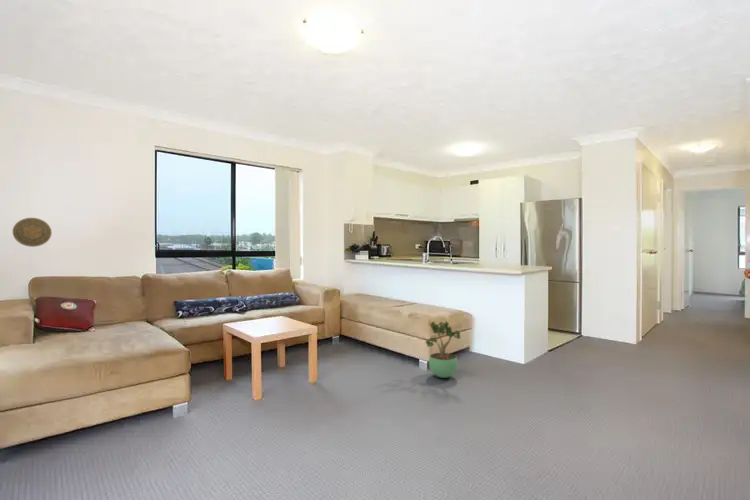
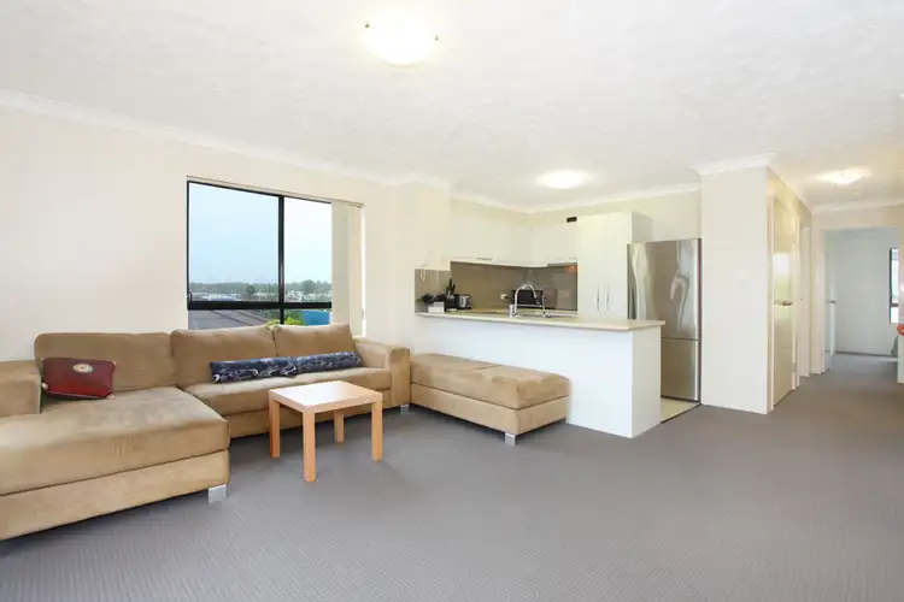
- potted plant (444, 348)
- decorative plate (32, 232)
